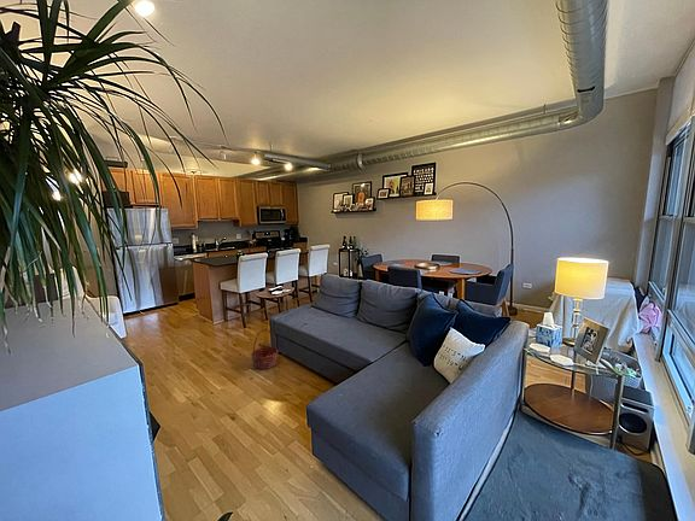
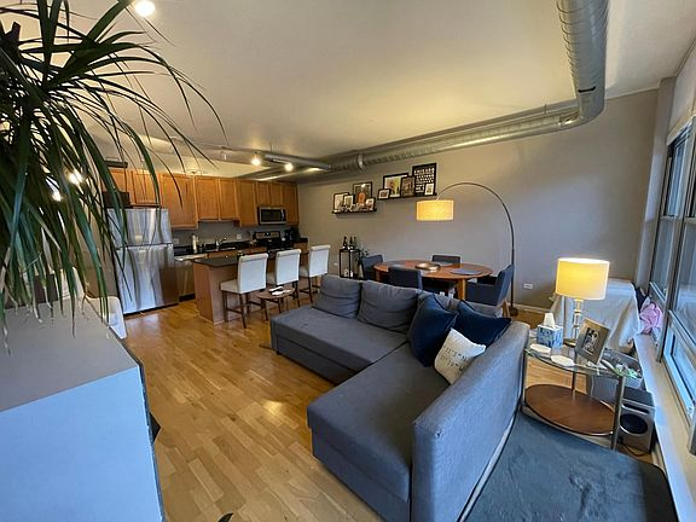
- basket (264, 347)
